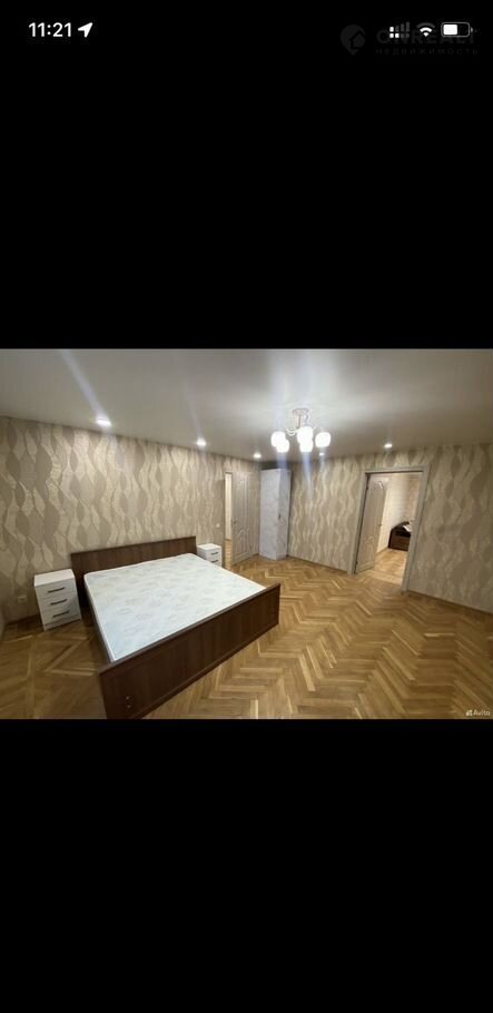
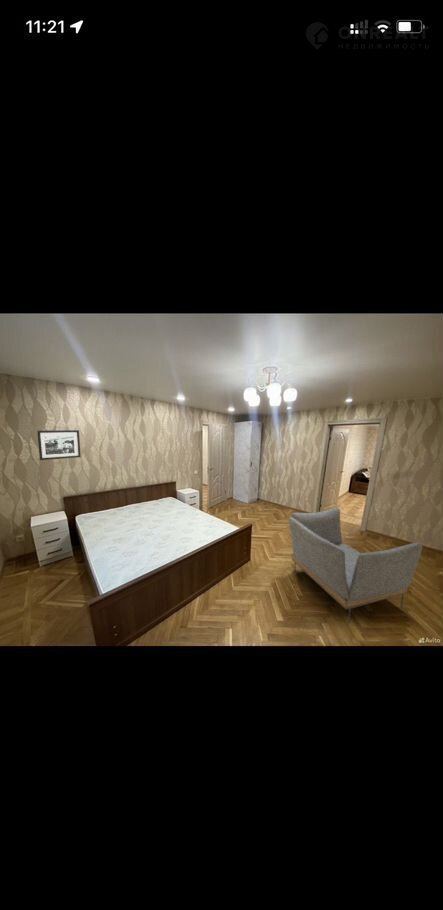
+ armchair (340, 558)
+ picture frame (60, 444)
